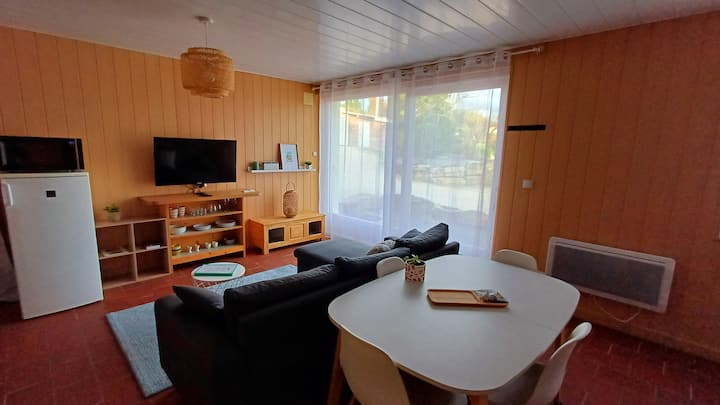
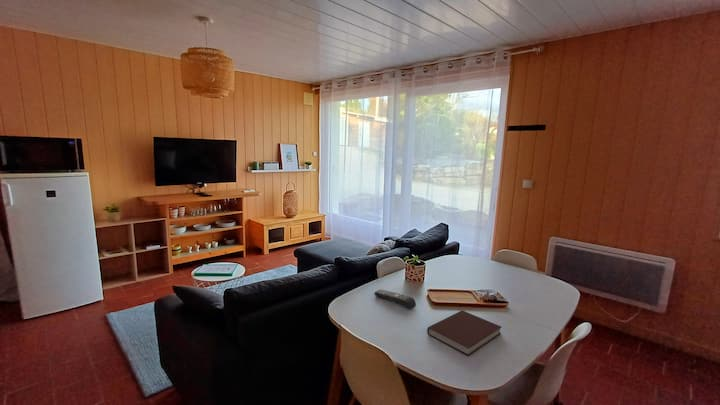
+ remote control (394, 297)
+ notebook (464, 330)
